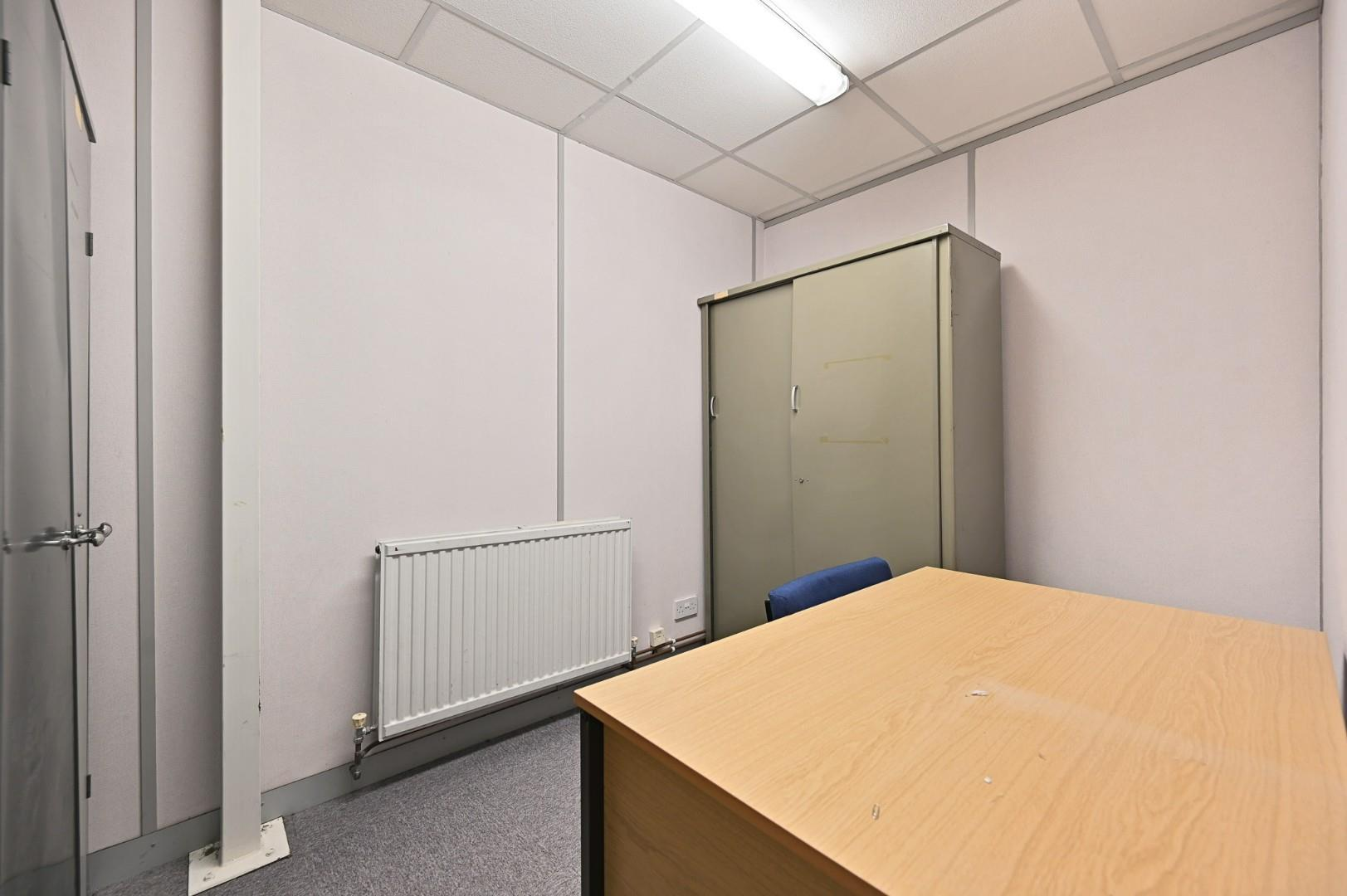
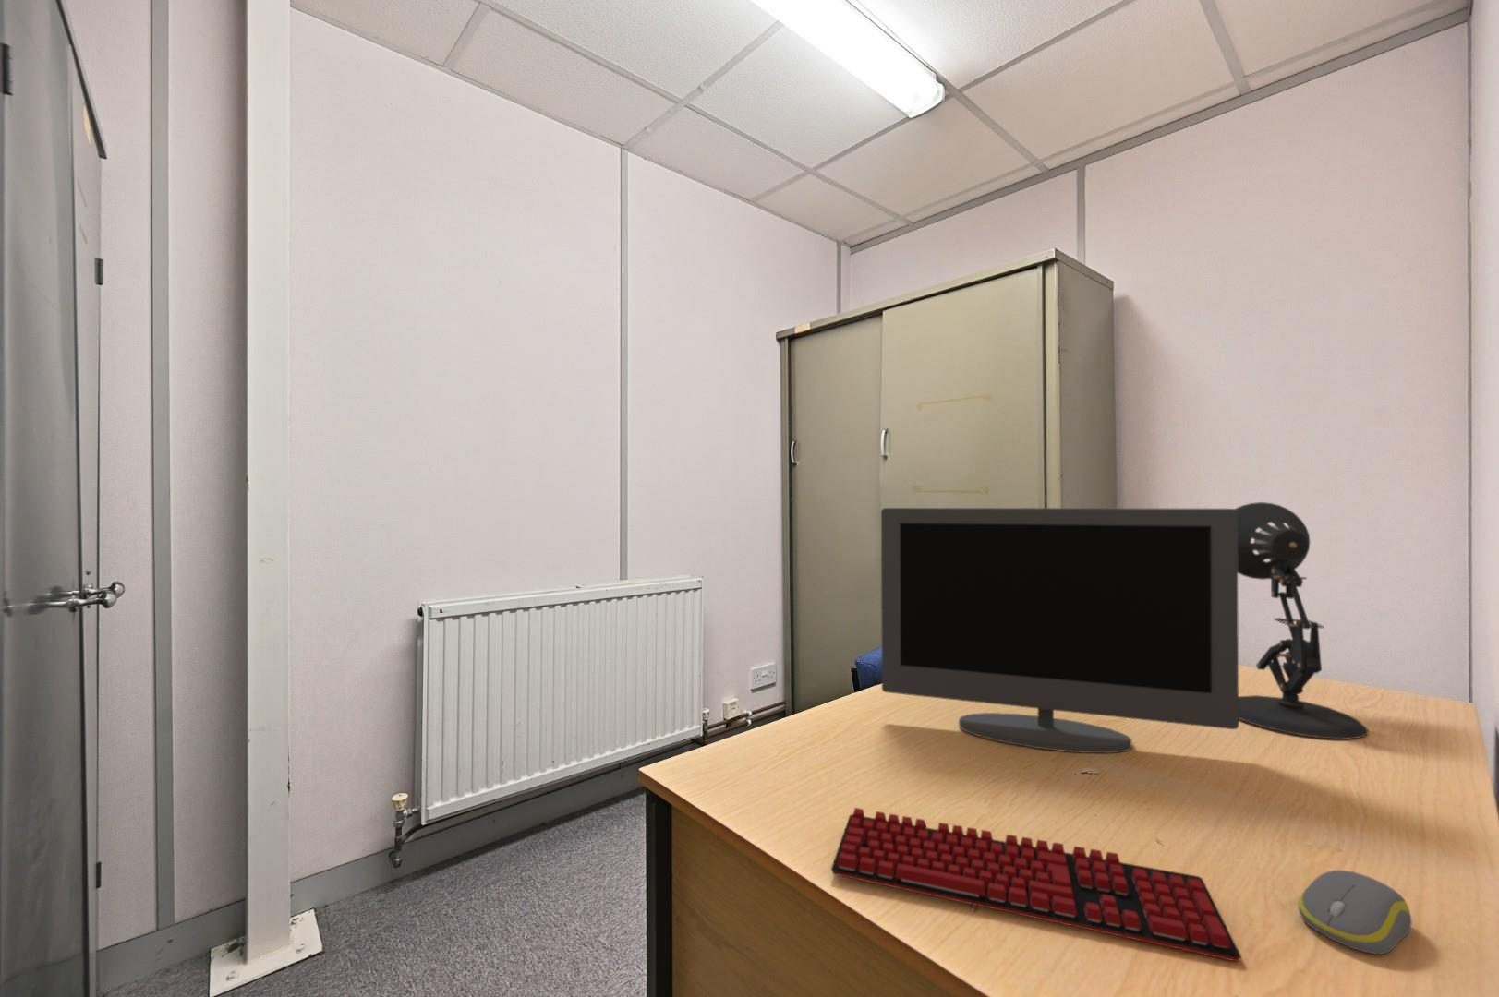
+ keyboard (1012, 870)
+ desk lamp (1288, 610)
+ monitor (1043, 621)
+ computer mouse (1355, 904)
